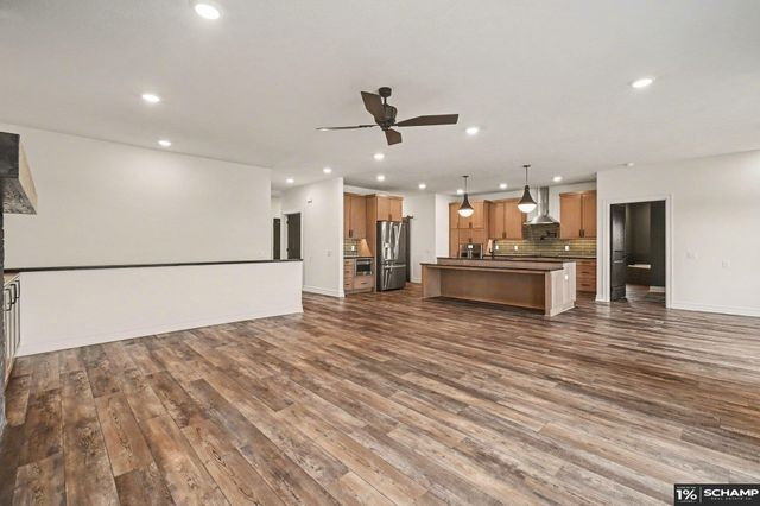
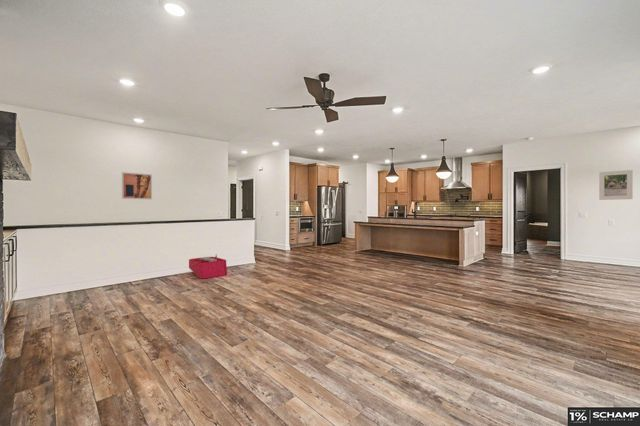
+ storage bin (210, 265)
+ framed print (615, 185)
+ wall art (137, 186)
